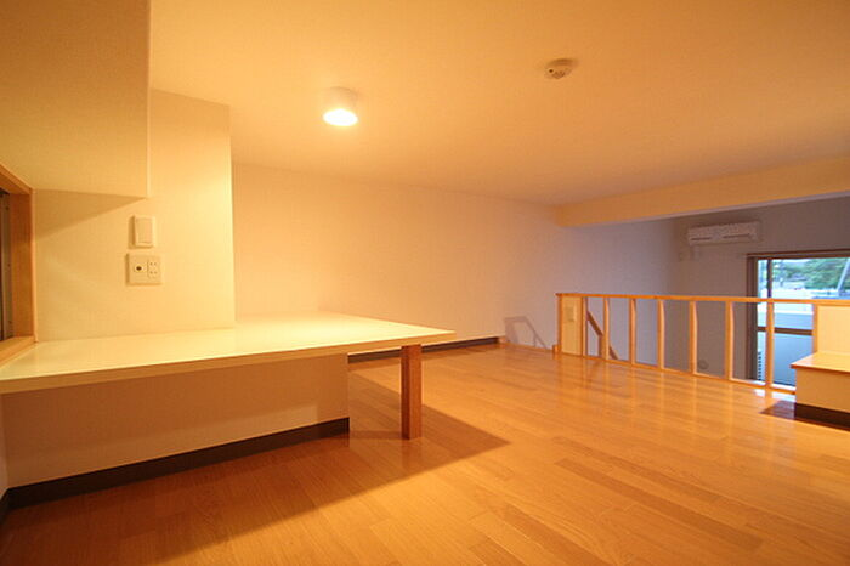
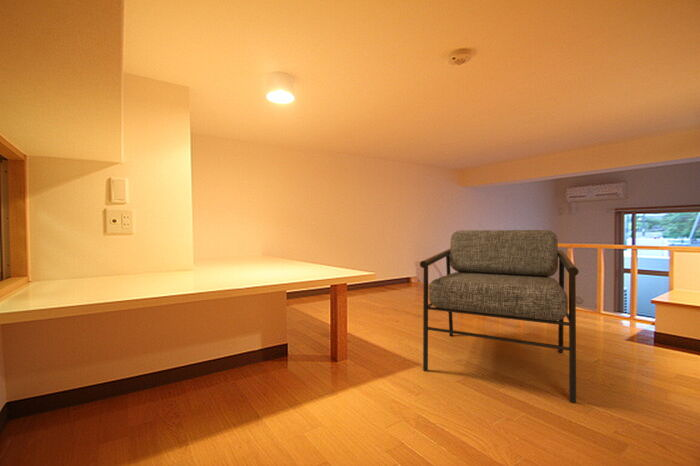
+ armchair (497, 295)
